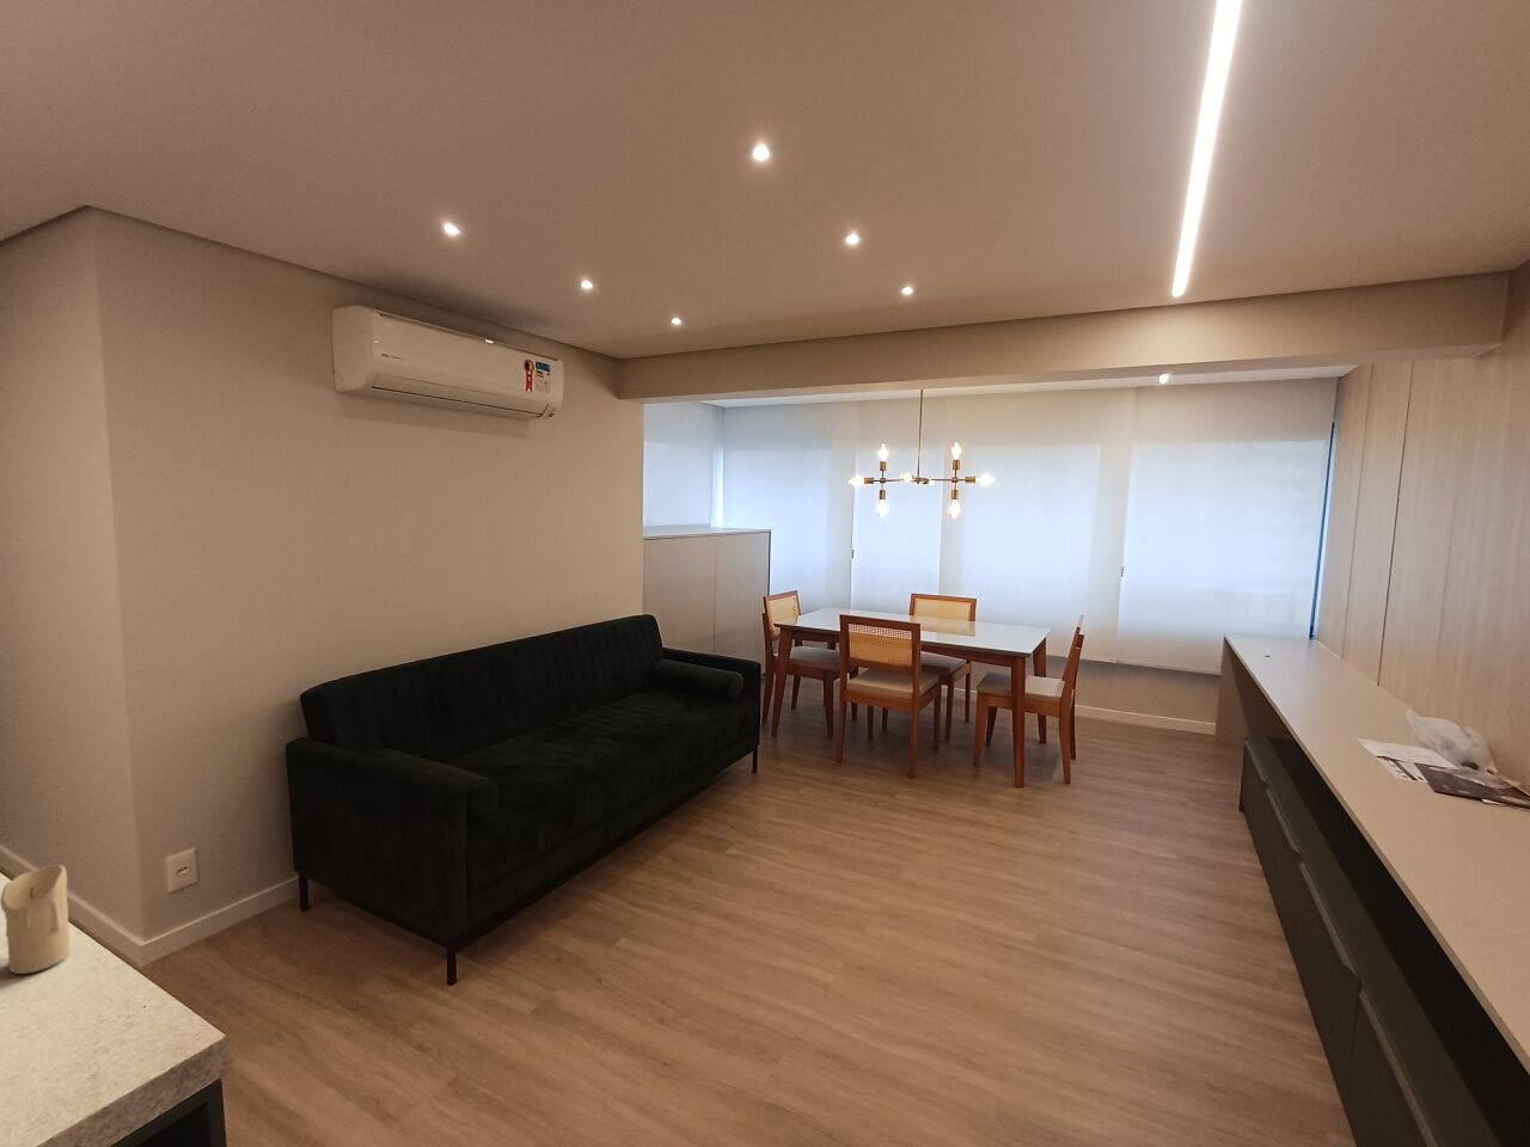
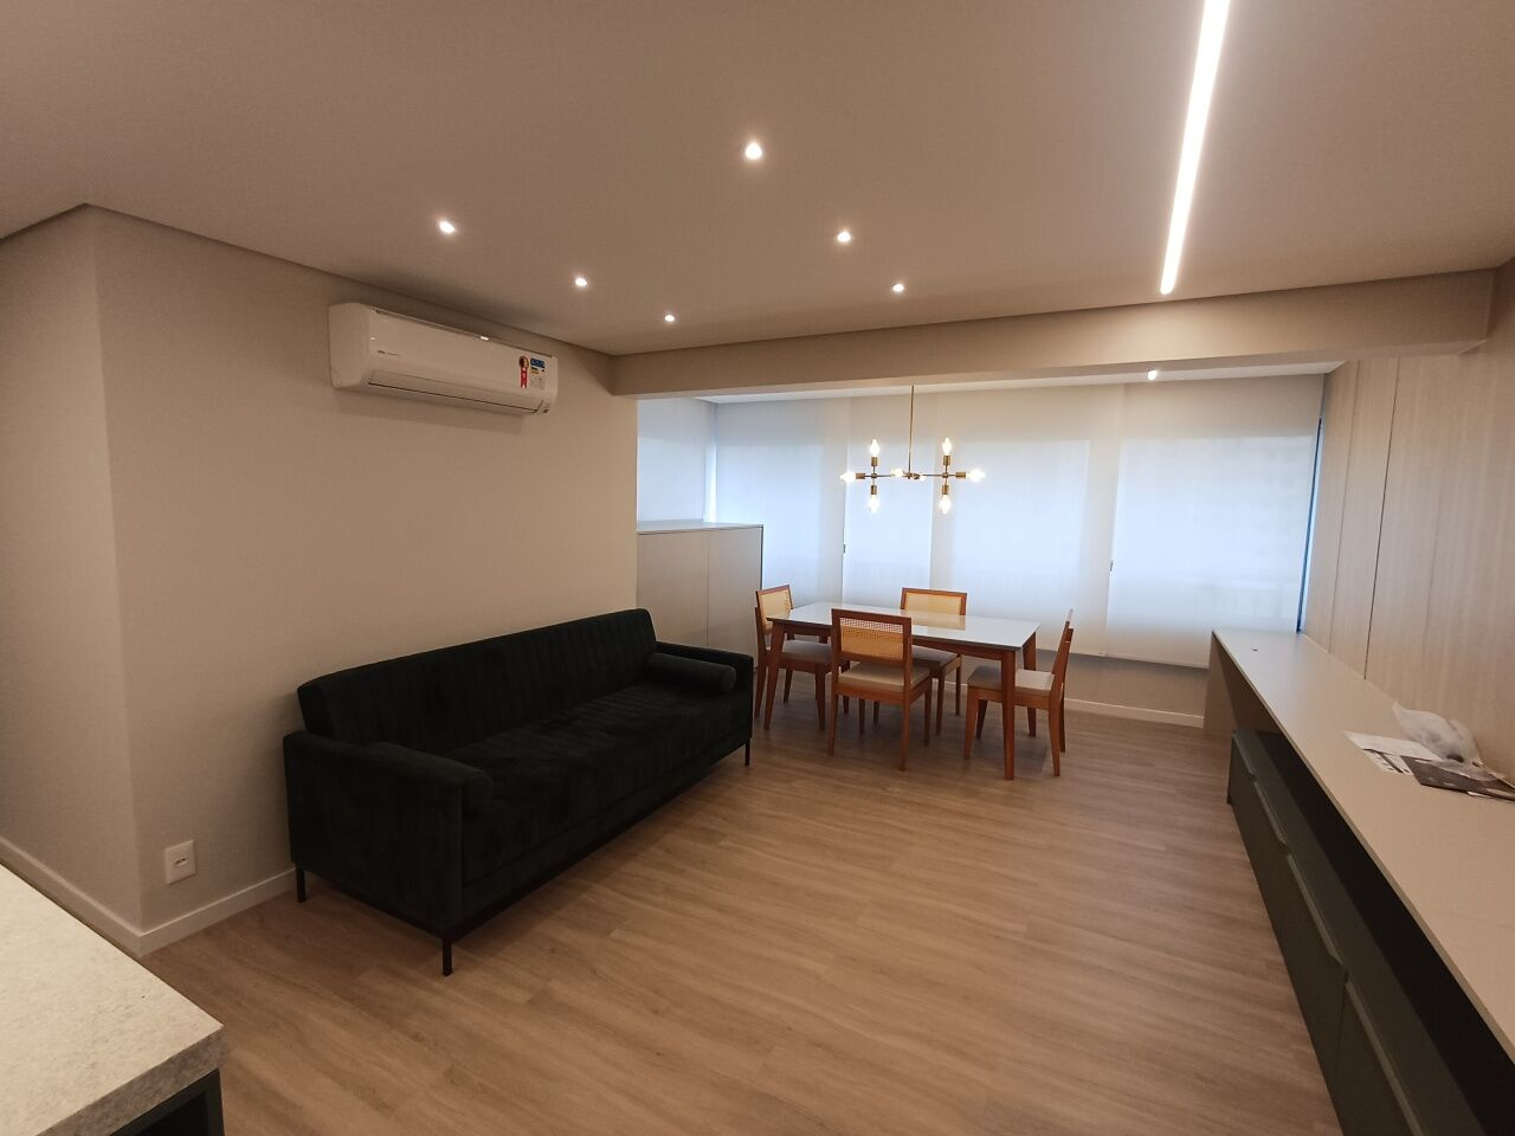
- candle (36, 918)
